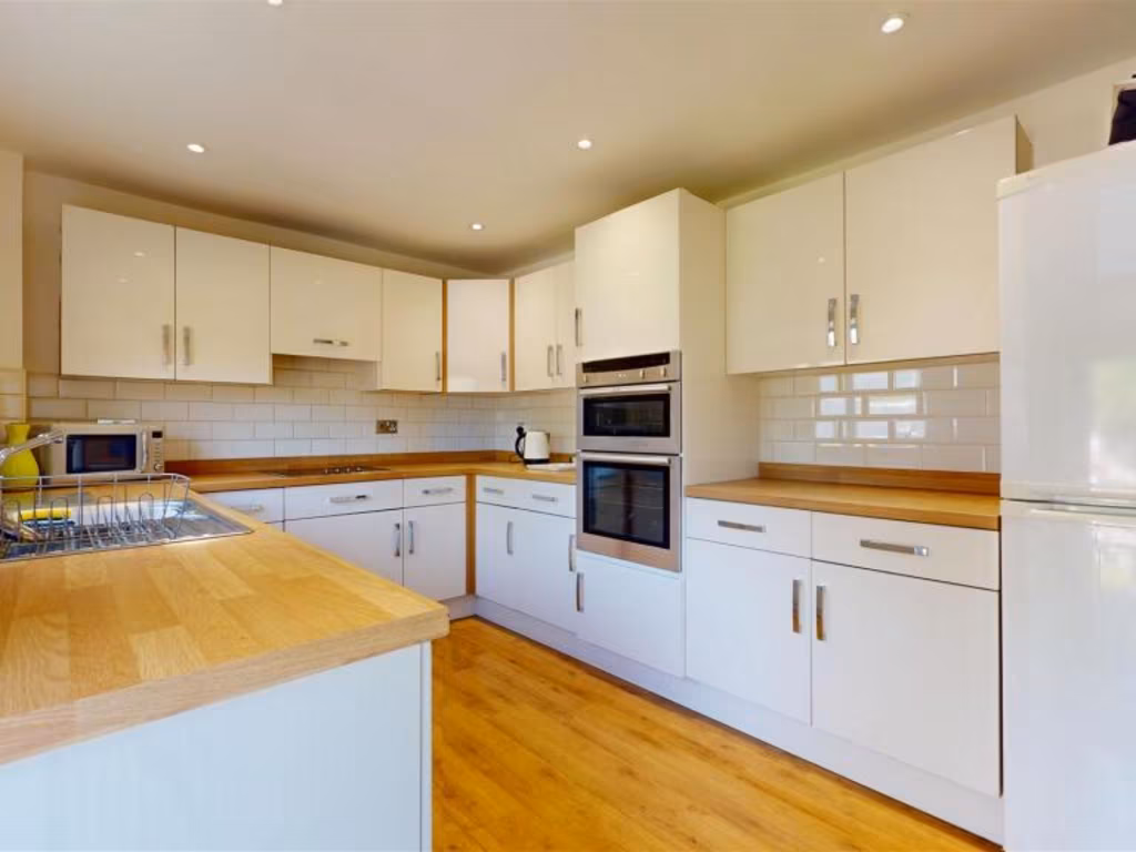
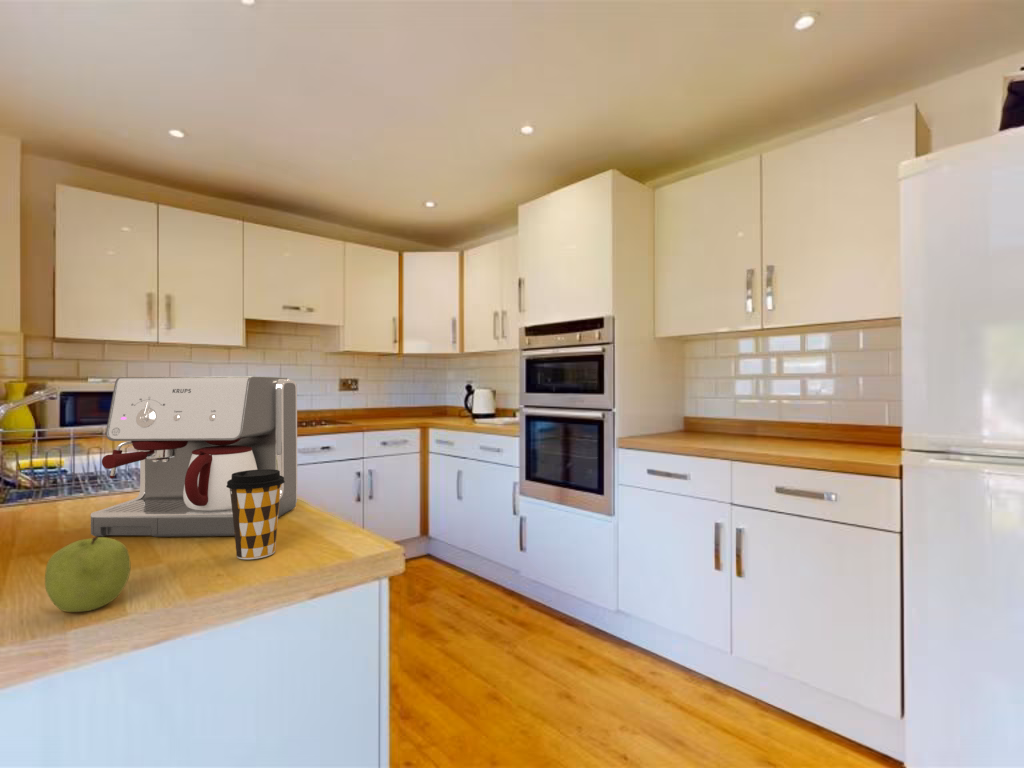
+ coffee cup (256, 513)
+ coffee maker (203, 448)
+ fruit (89, 570)
